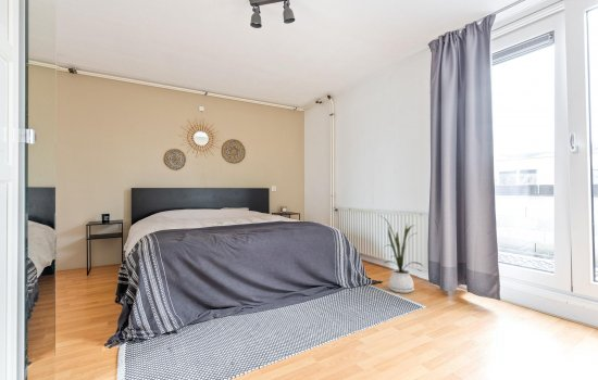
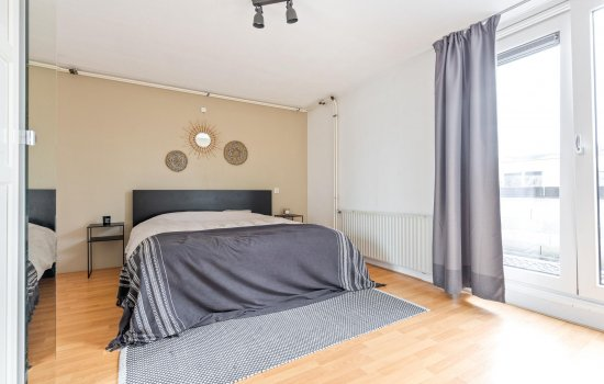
- house plant (398, 252)
